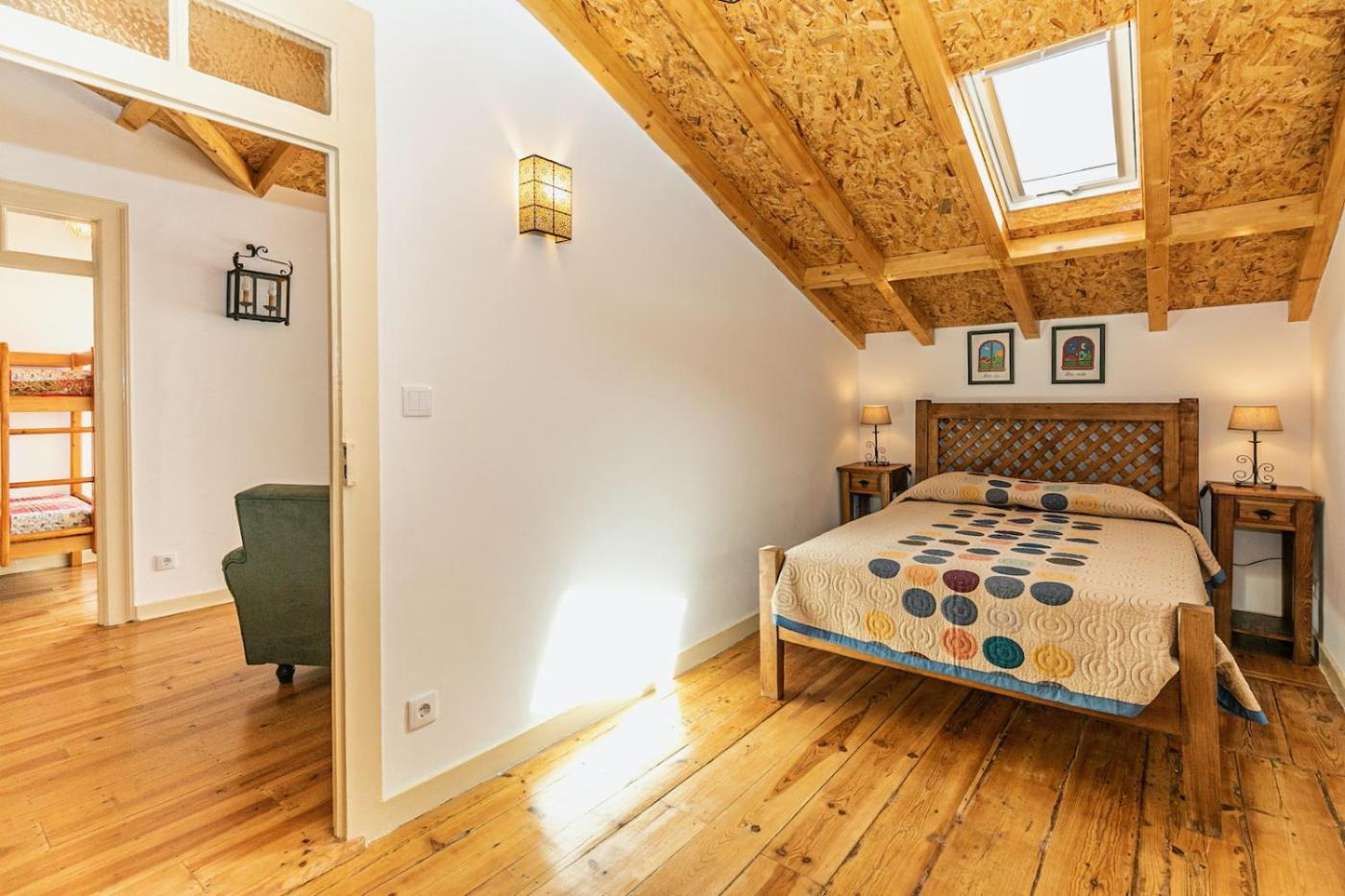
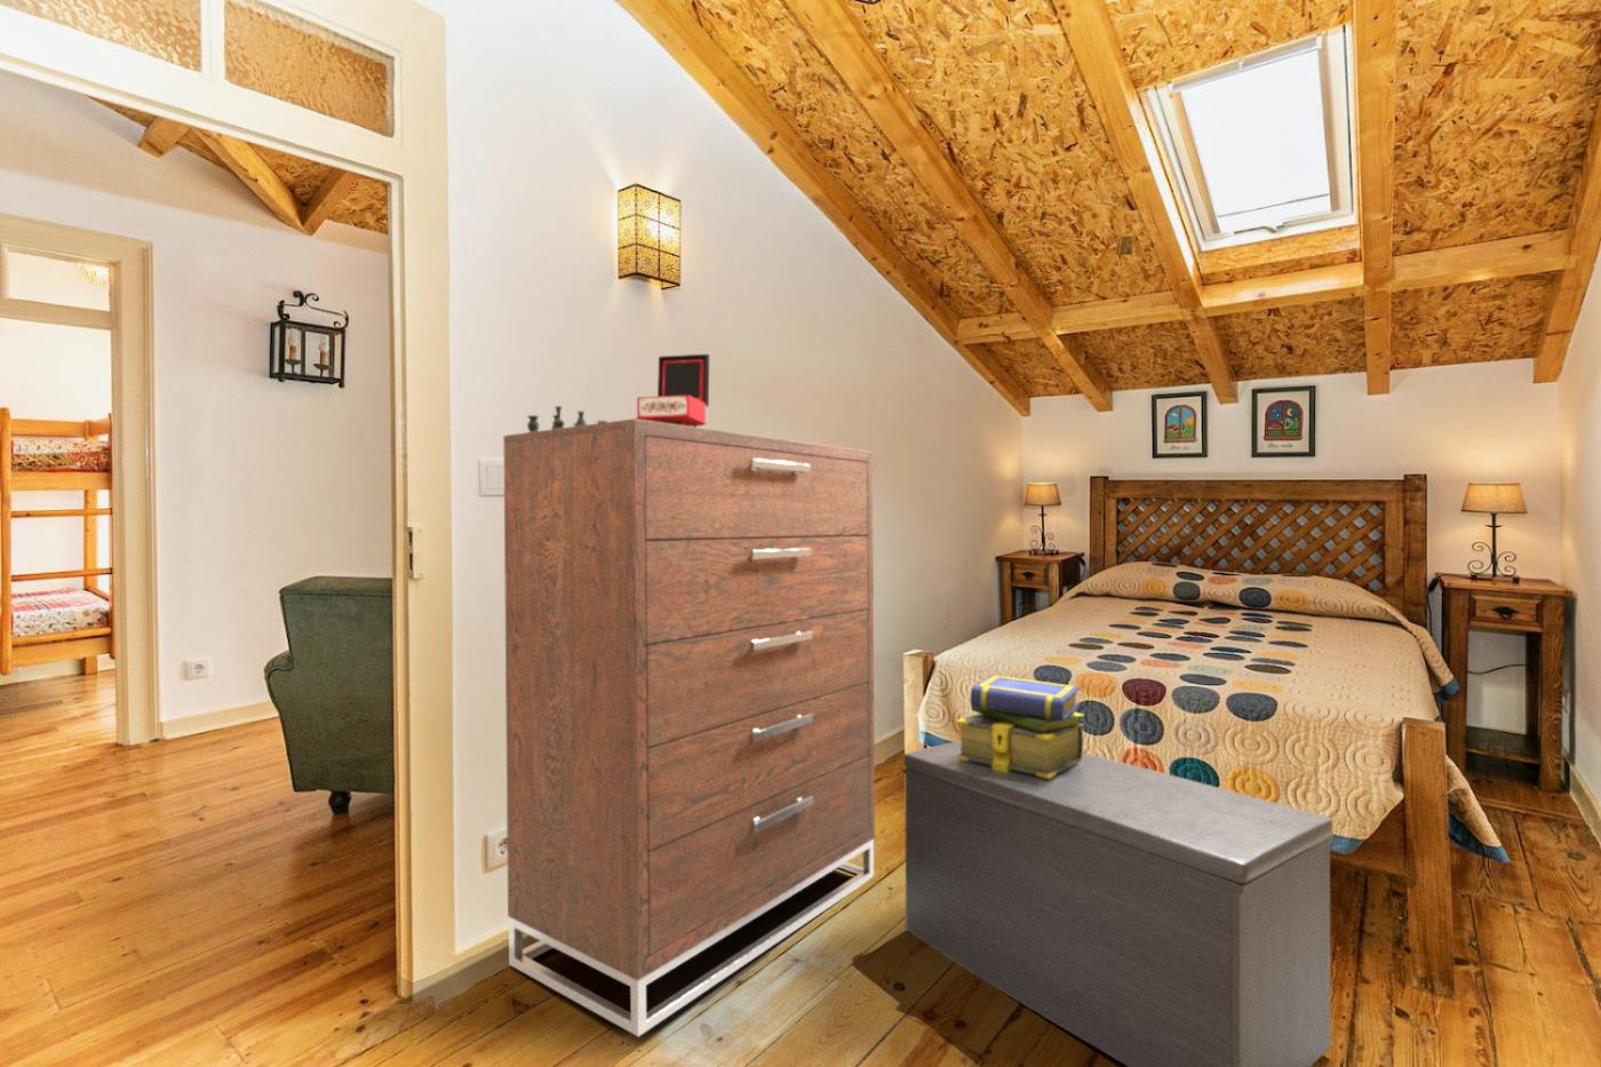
+ stack of books (1024, 722)
+ bench (1092, 881)
+ vase (573, 423)
+ dresser (713, 680)
+ jewelry box (674, 389)
